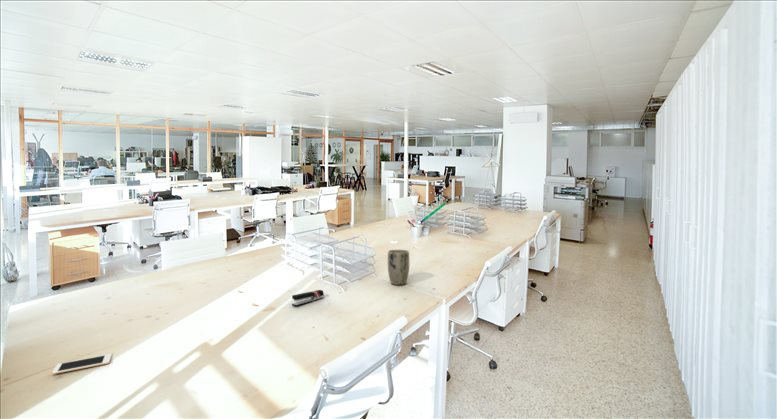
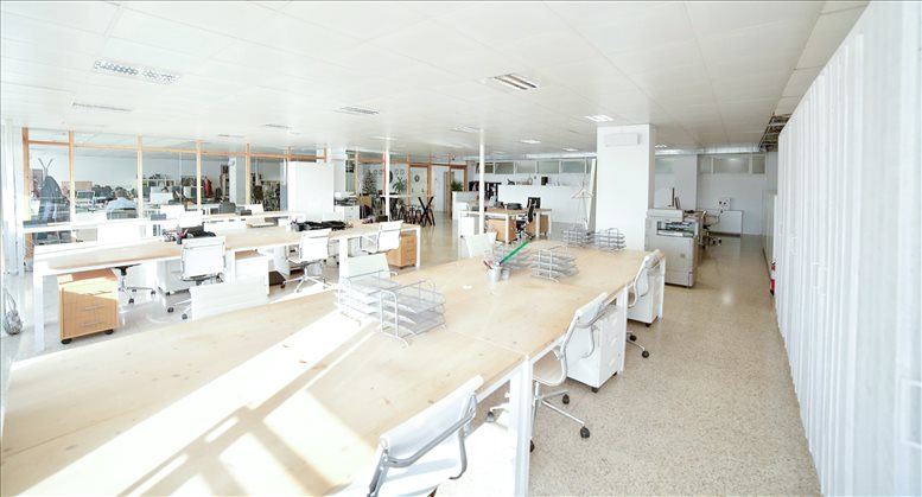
- cell phone (83, 363)
- plant pot (398, 267)
- stapler (308, 296)
